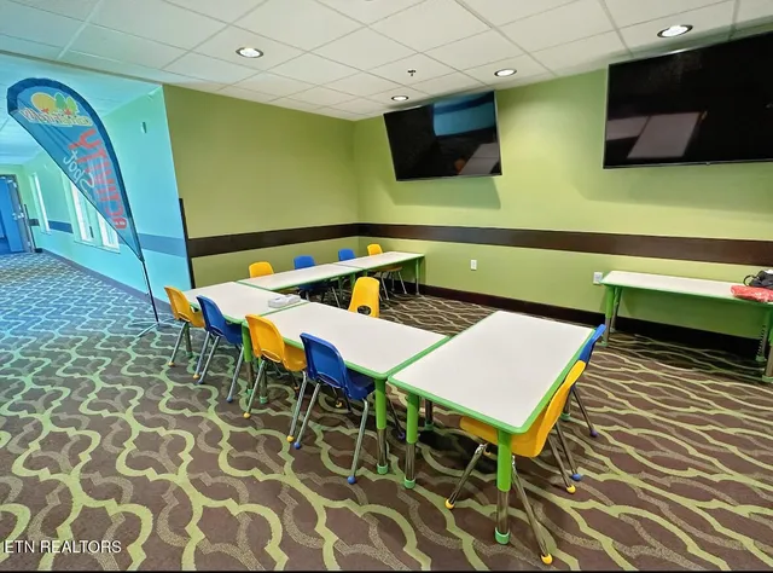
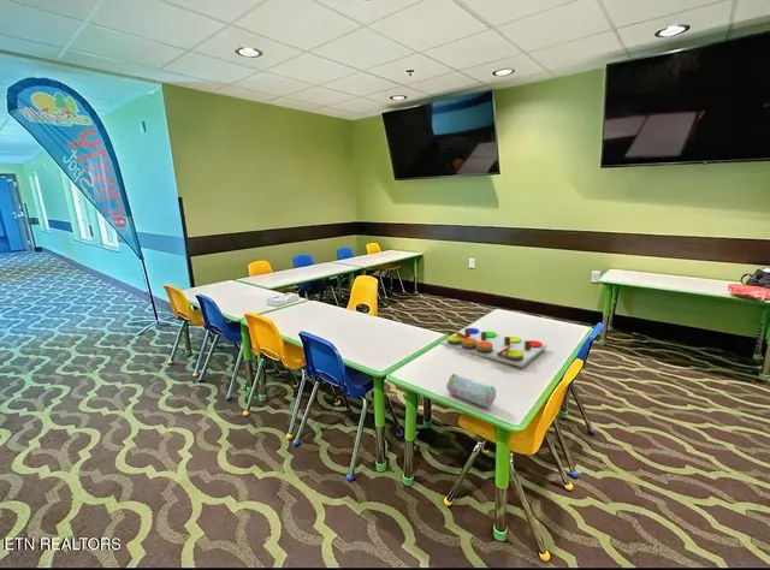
+ pencil case (470, 388)
+ board game (491, 339)
